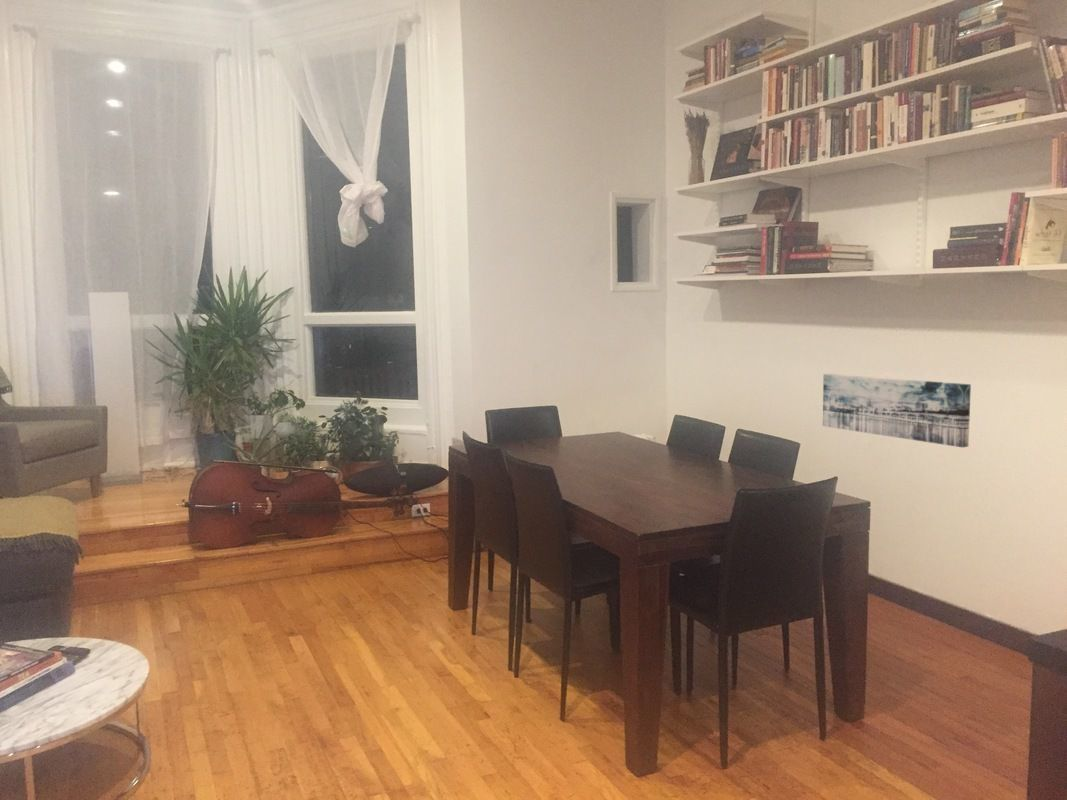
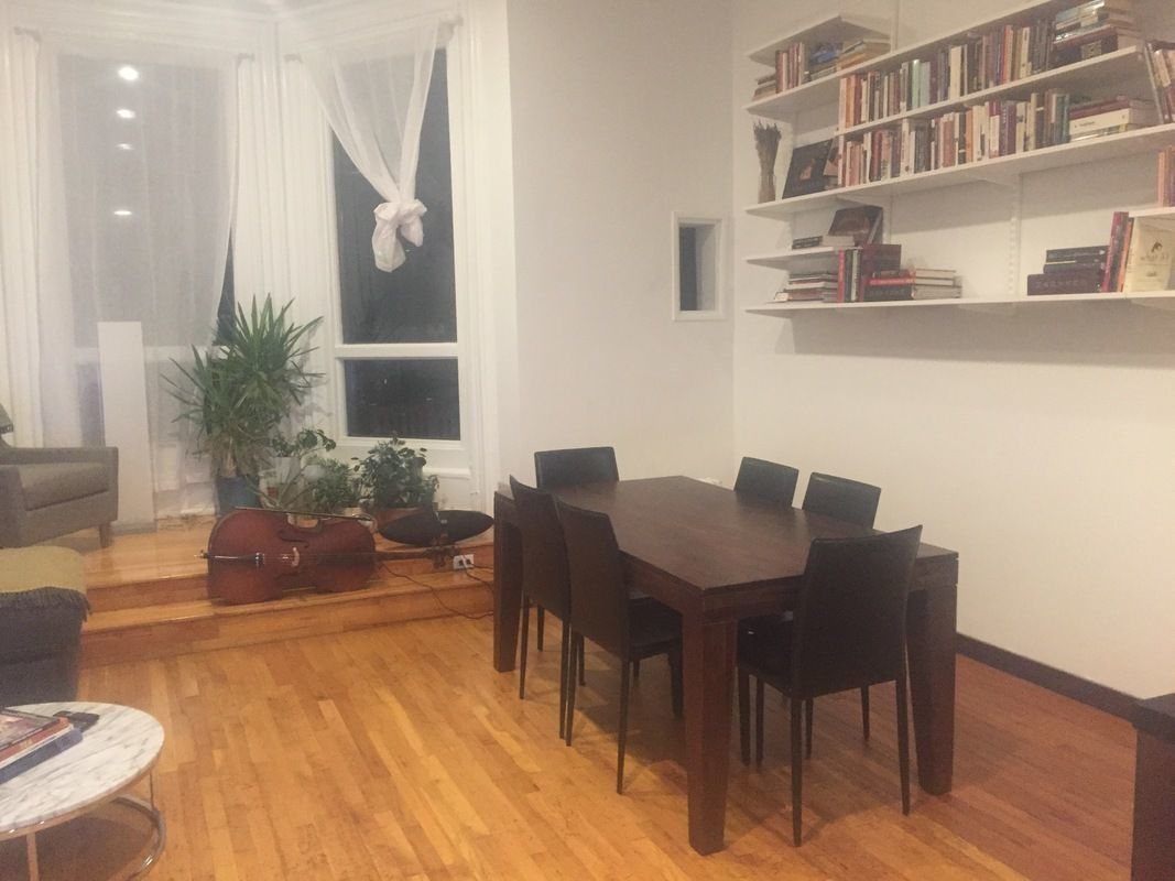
- wall art (889, 407)
